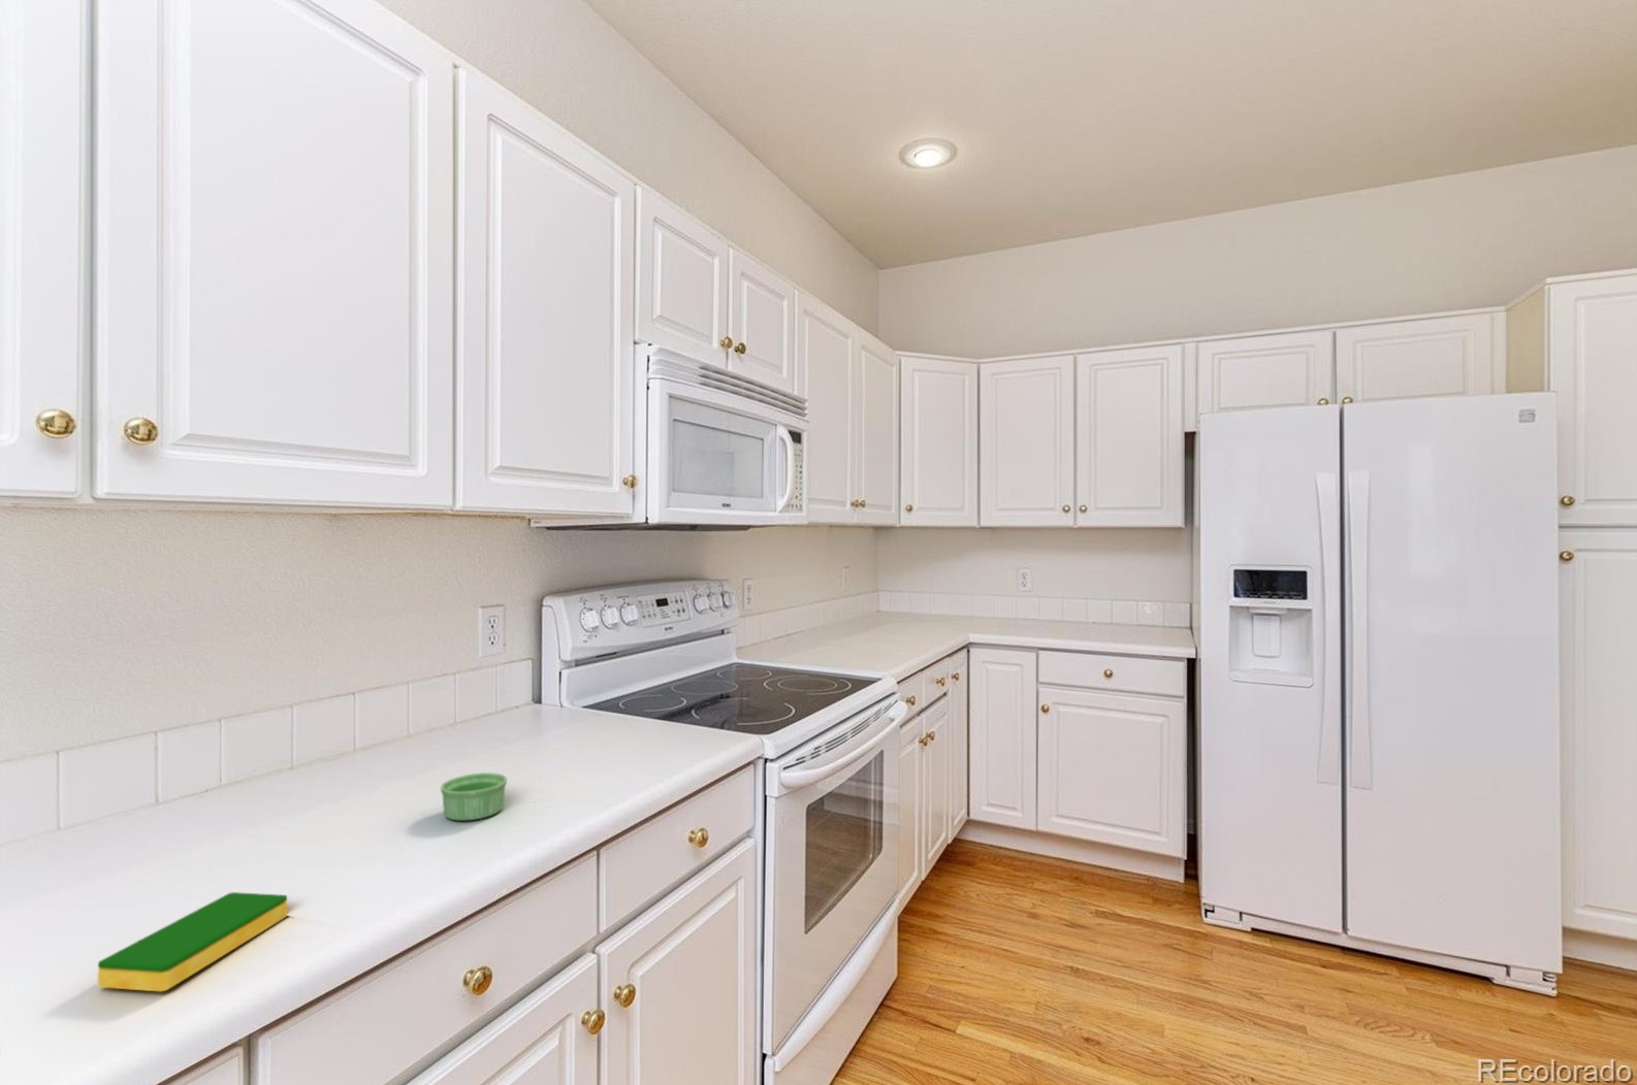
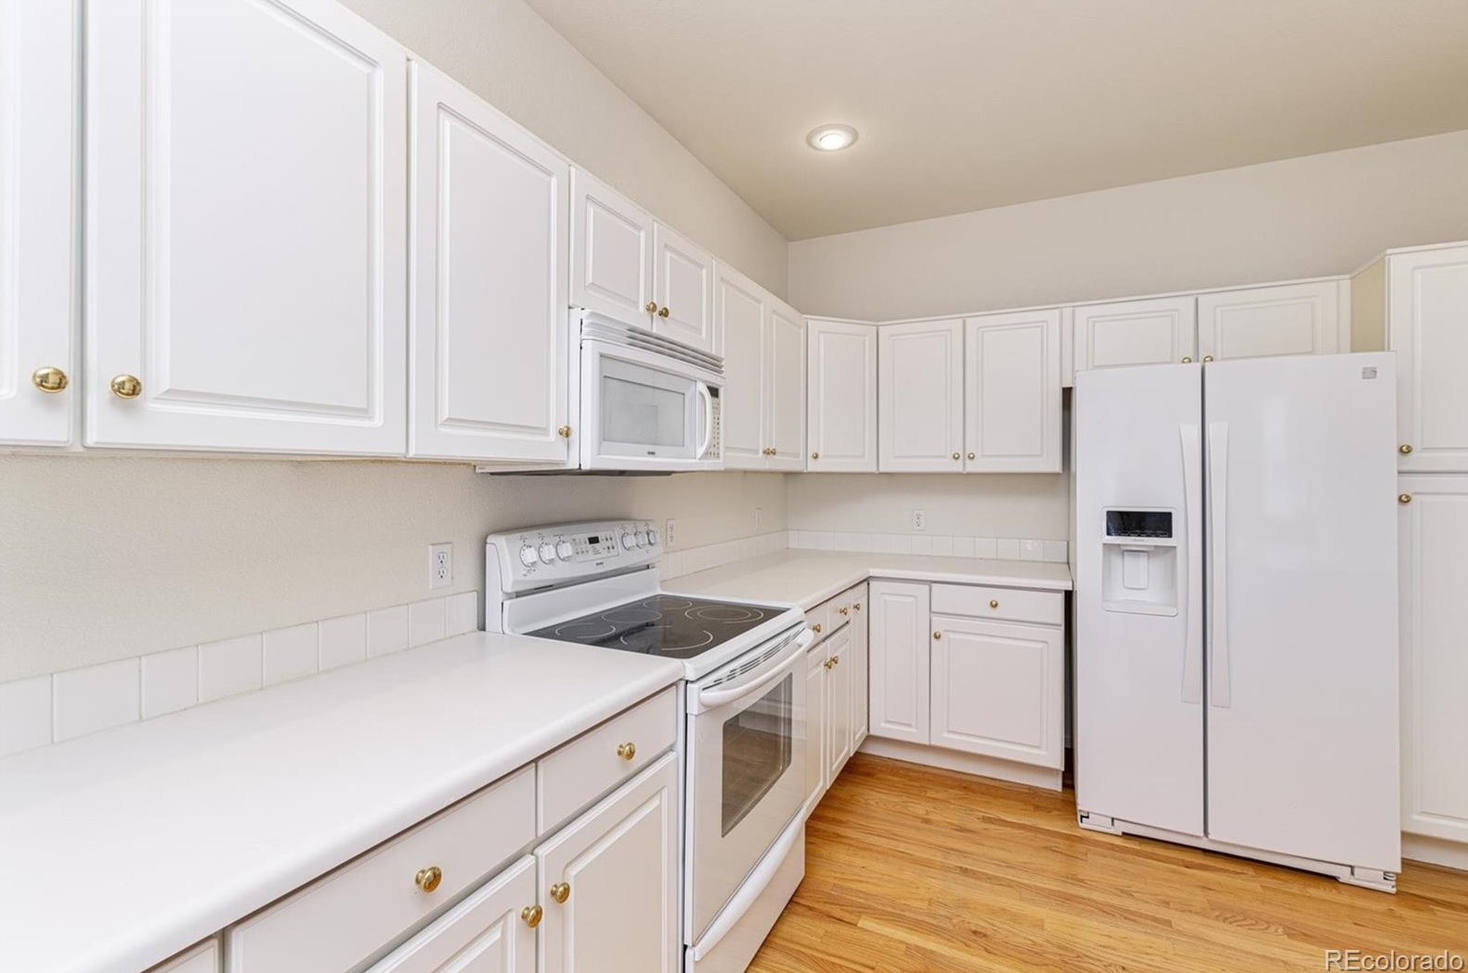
- ramekin (474, 797)
- dish sponge (200, 936)
